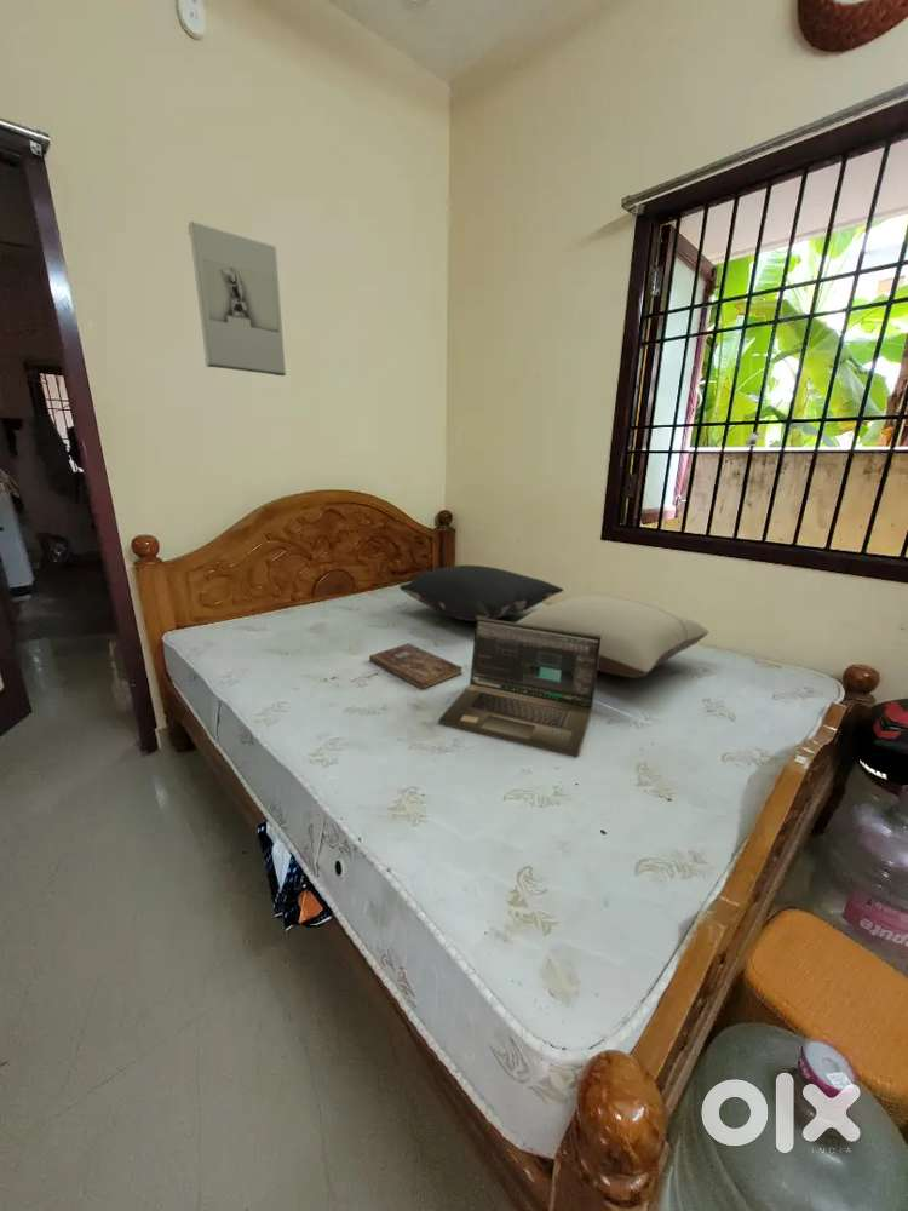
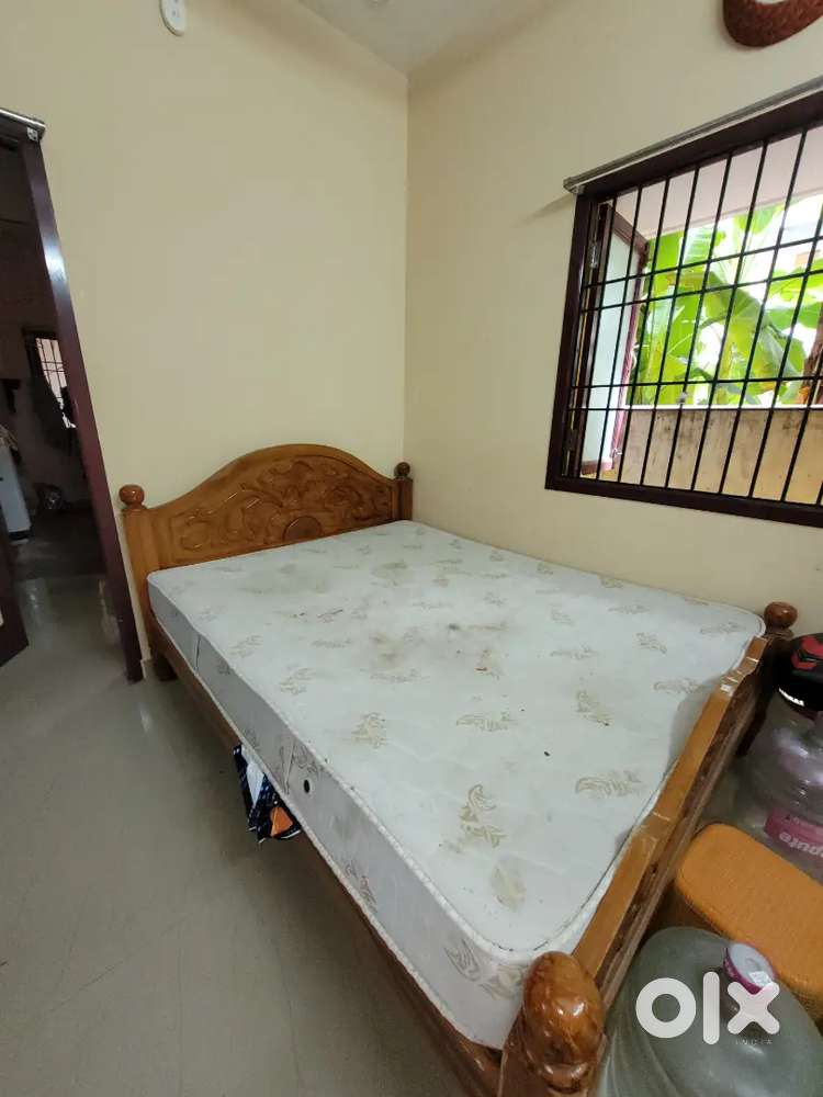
- laptop (522, 678)
- pillow (609, 631)
- pillow (482, 590)
- wall sculpture (241, 305)
- bible (415, 664)
